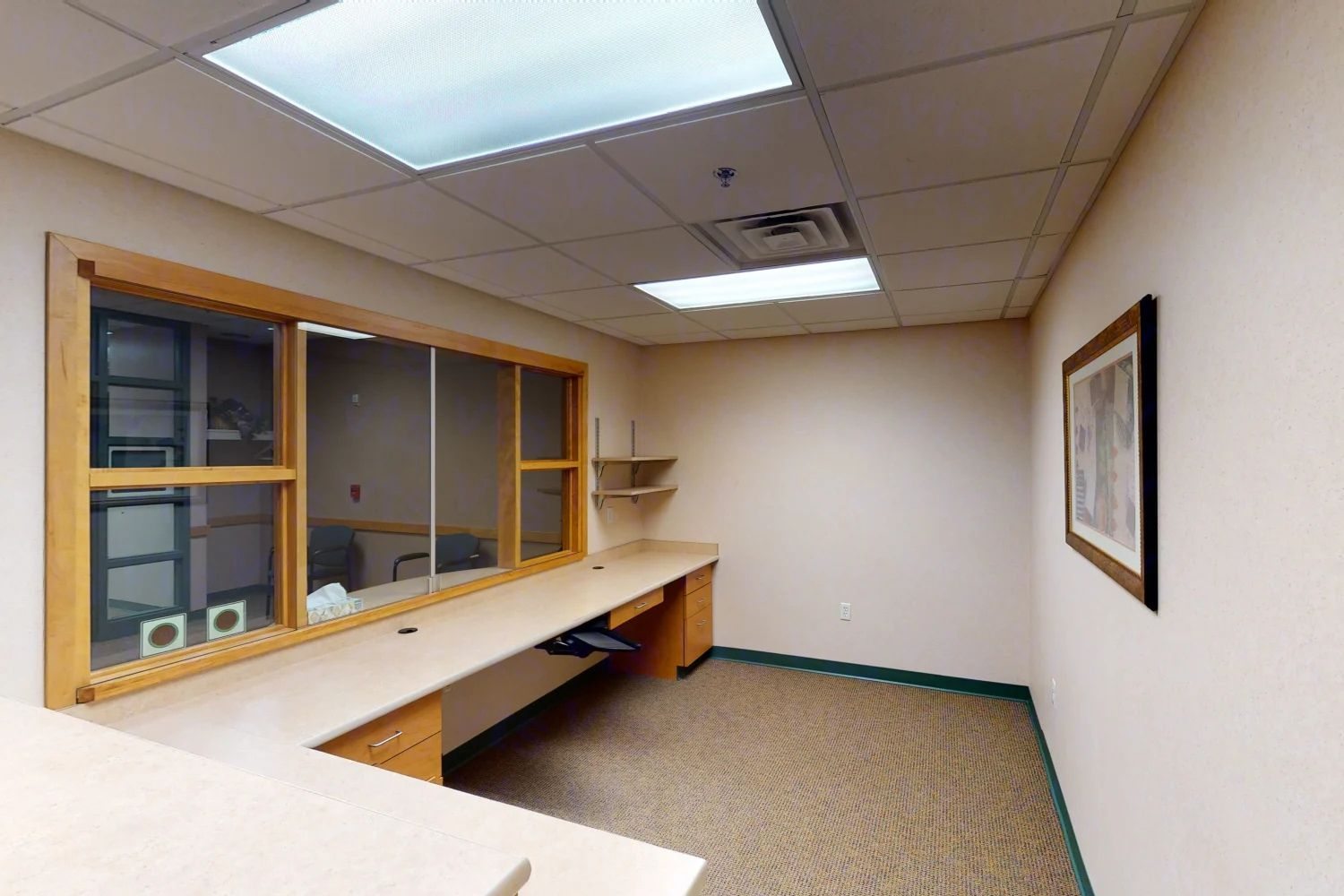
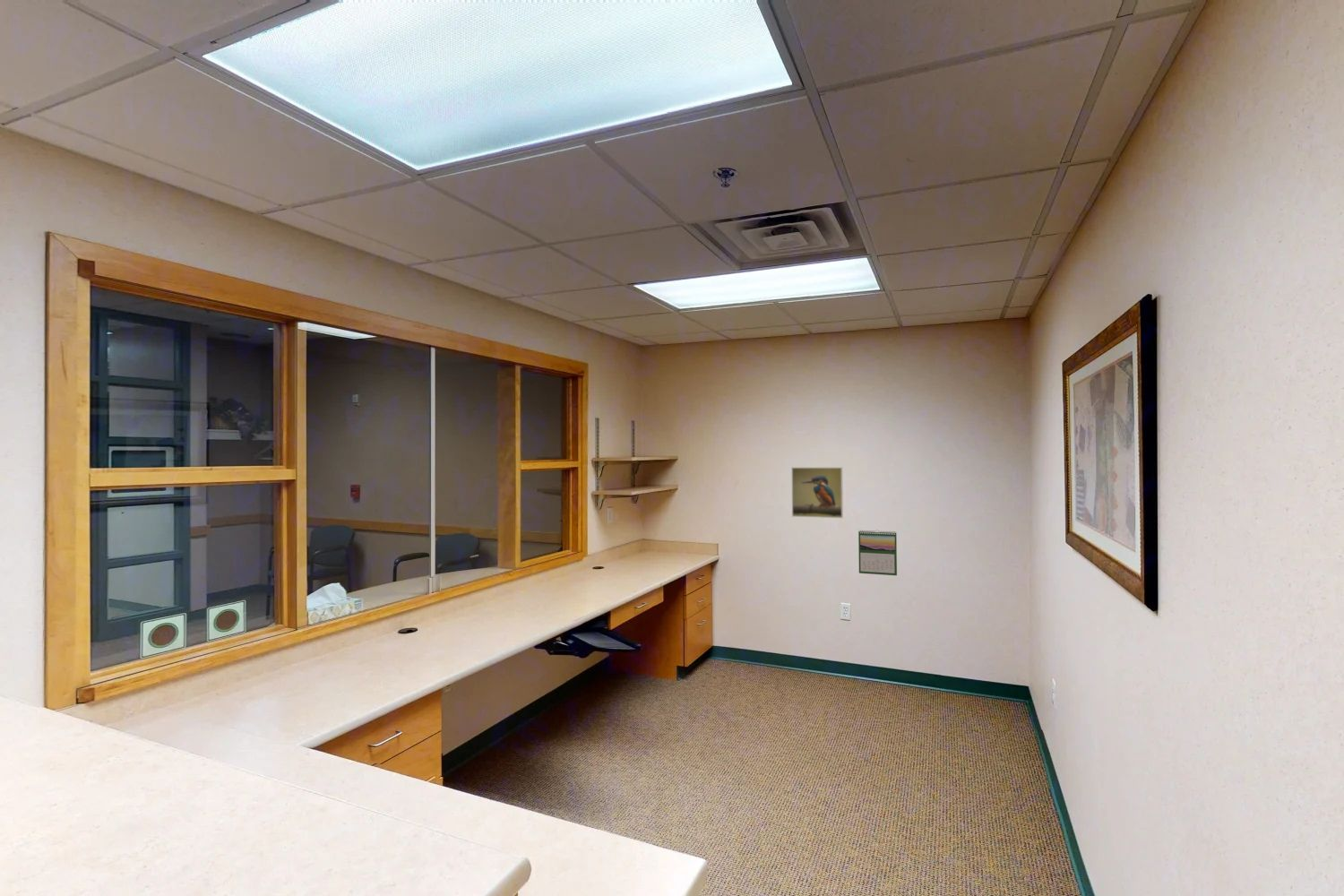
+ calendar (877, 552)
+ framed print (816, 492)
